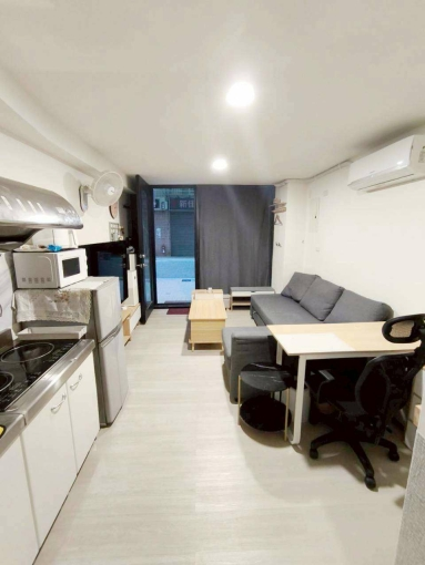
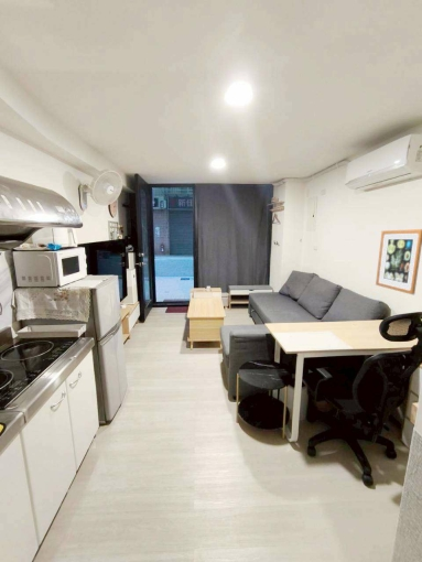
+ wall art (397, 260)
